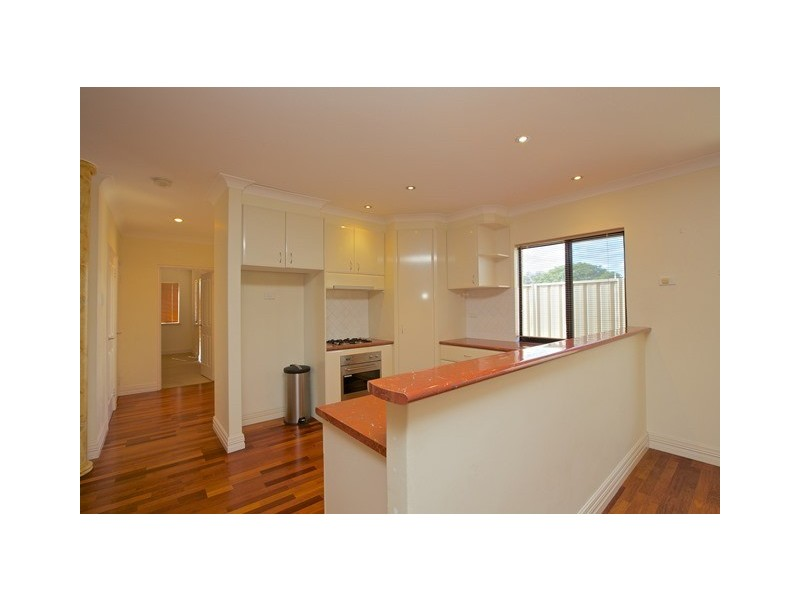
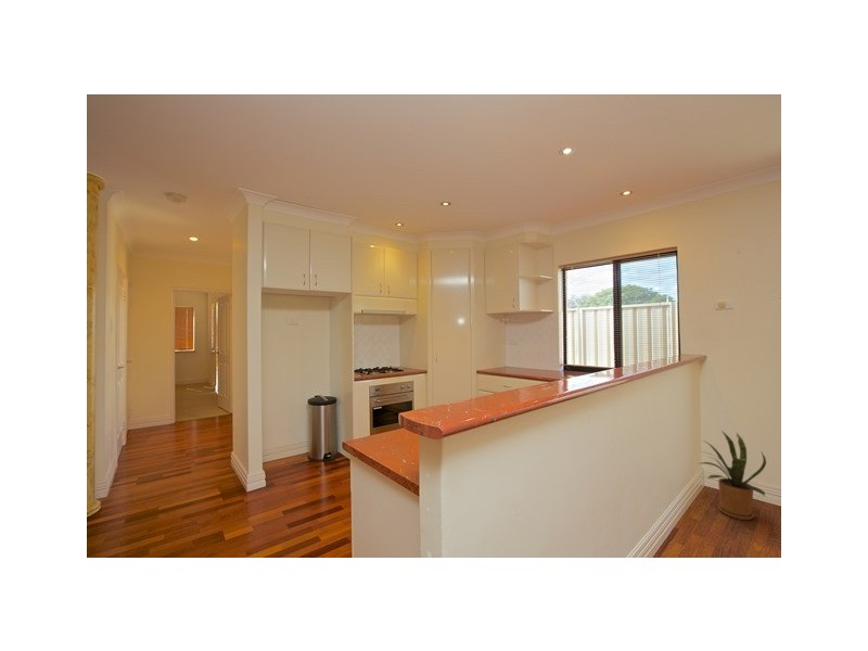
+ house plant (729, 474)
